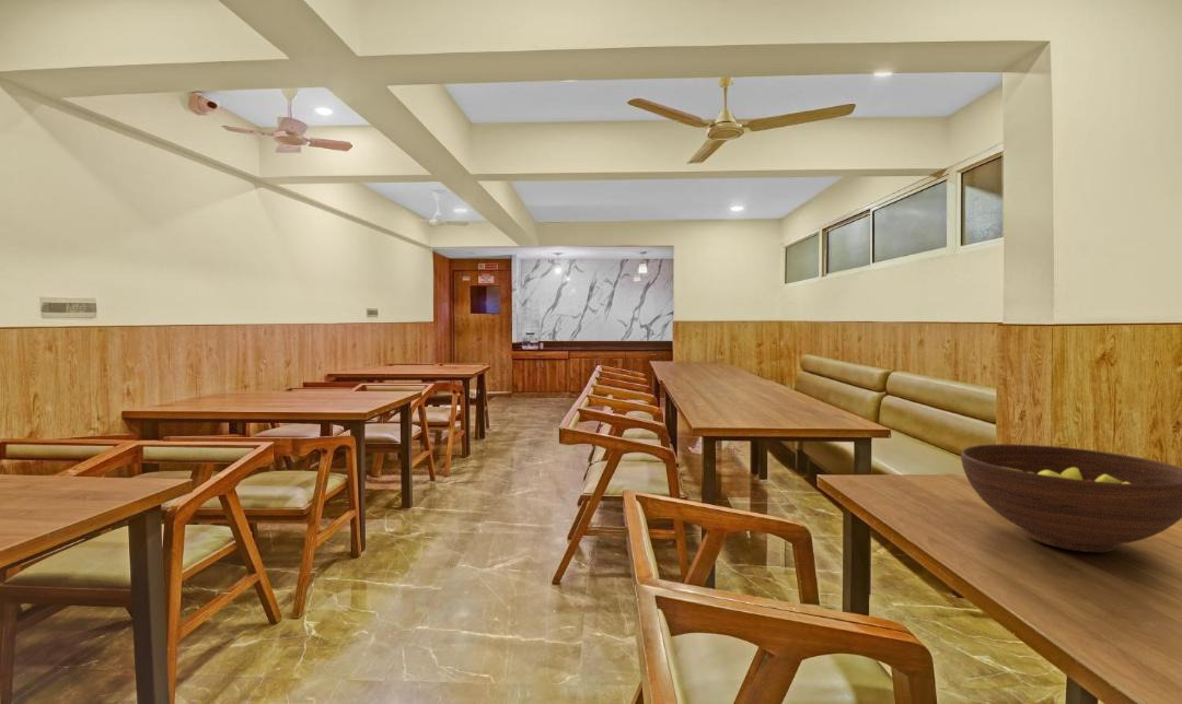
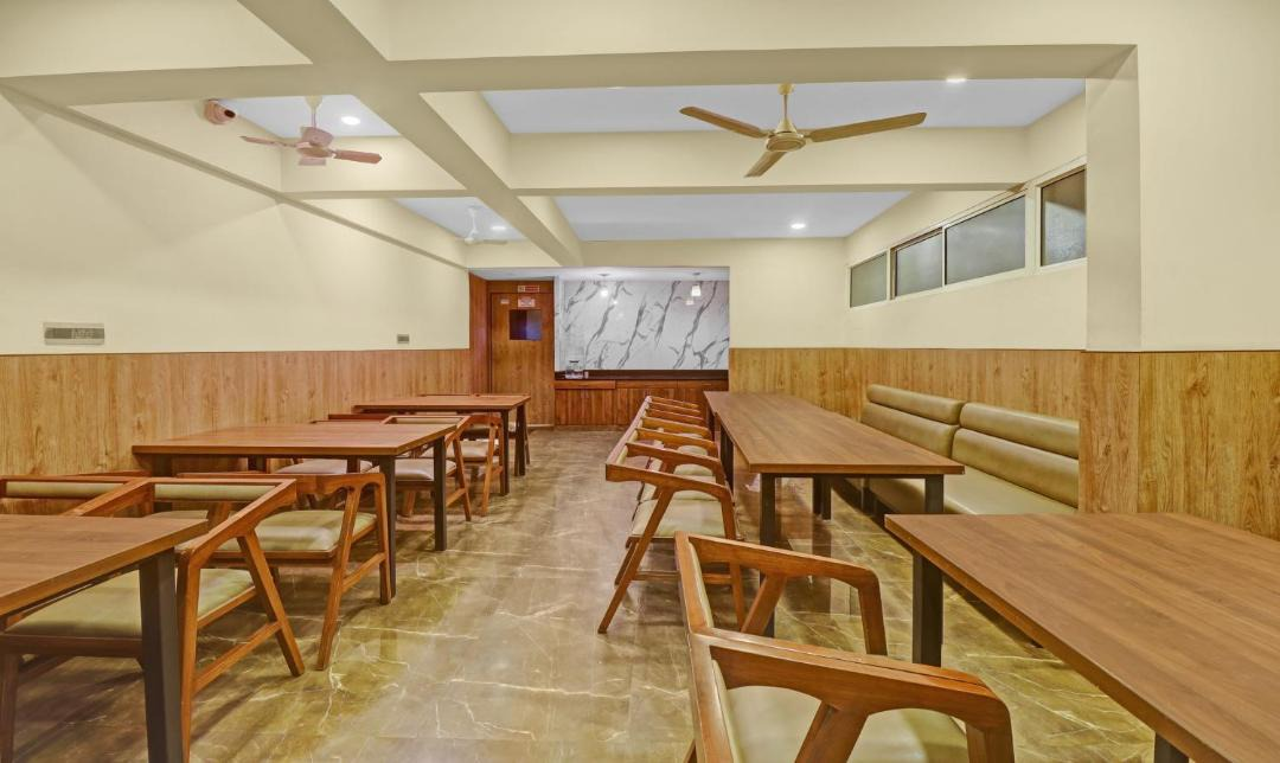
- fruit bowl (1066, 501)
